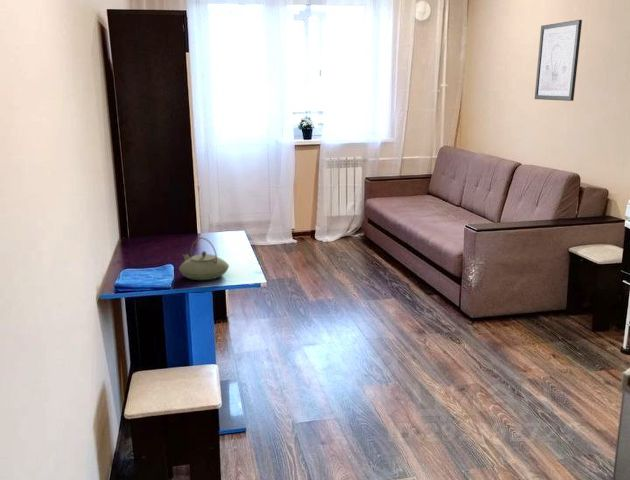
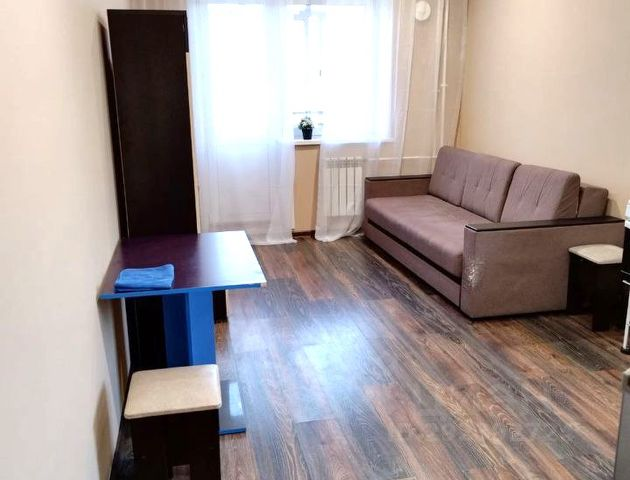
- wall art (556, 62)
- teapot (201, 256)
